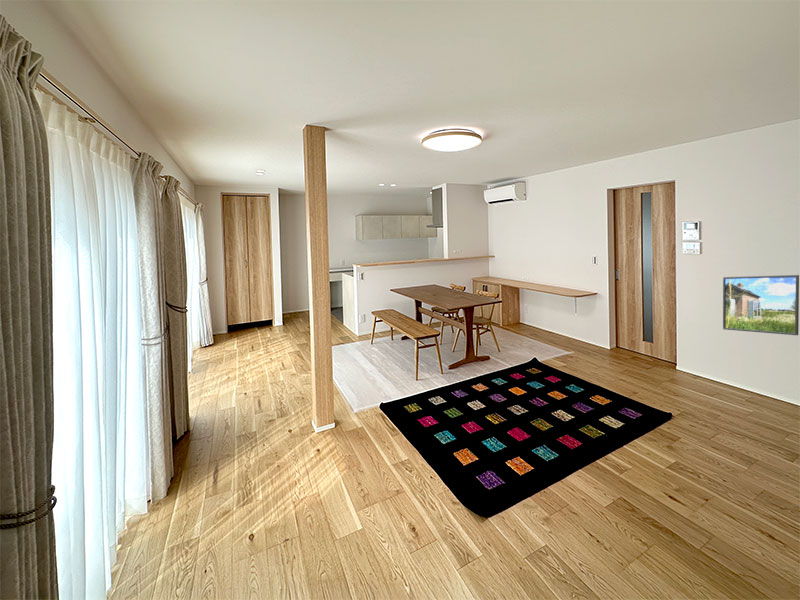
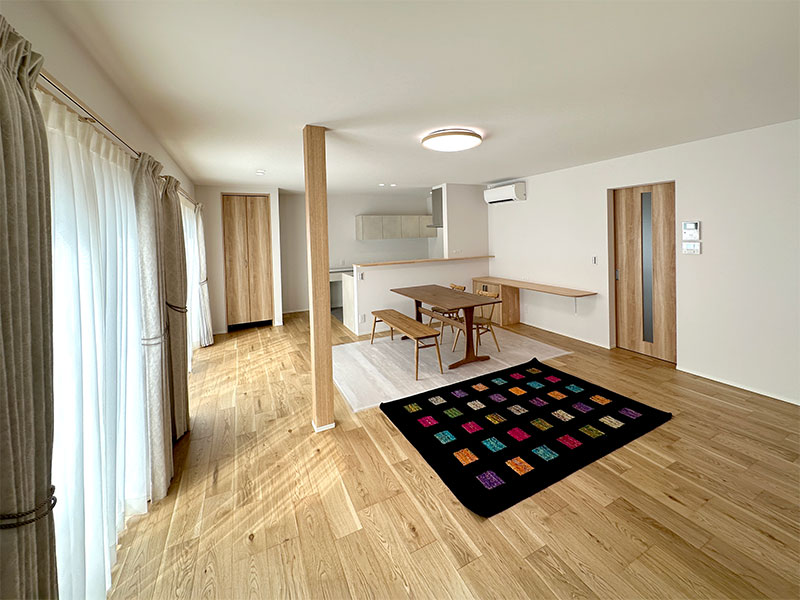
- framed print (758, 304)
